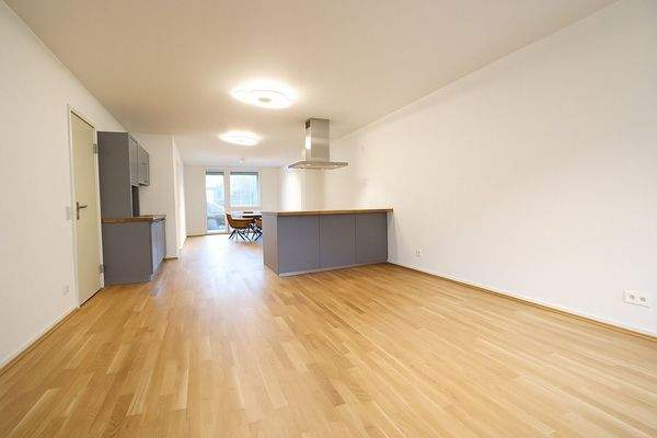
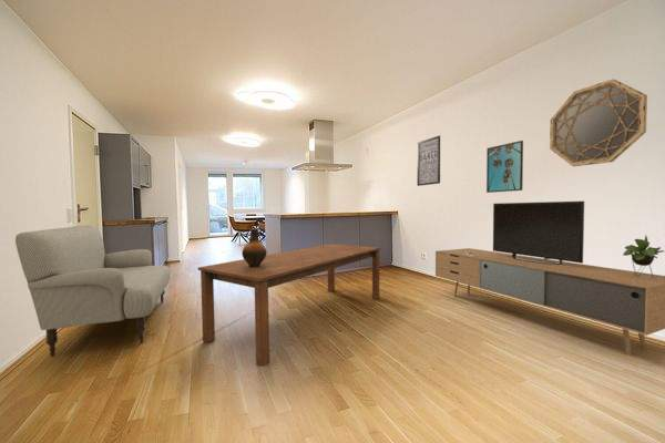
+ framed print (503, 167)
+ sofa (113, 276)
+ ceramic jug (254, 247)
+ media console (529, 259)
+ dining table (303, 277)
+ wall art (428, 162)
+ home mirror (592, 125)
